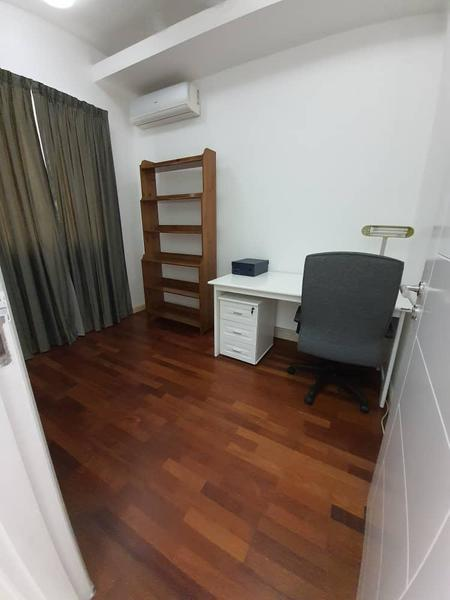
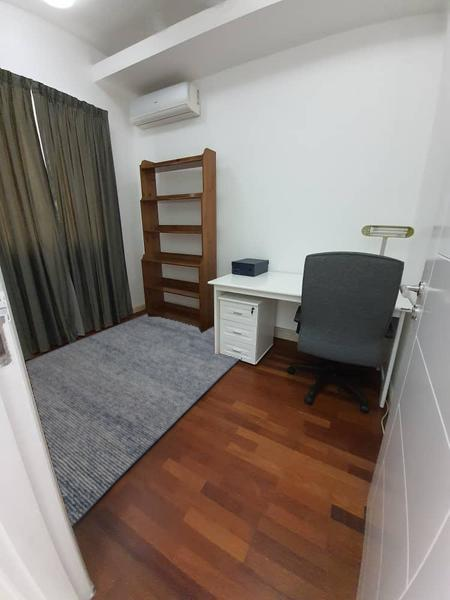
+ rug (142, 356)
